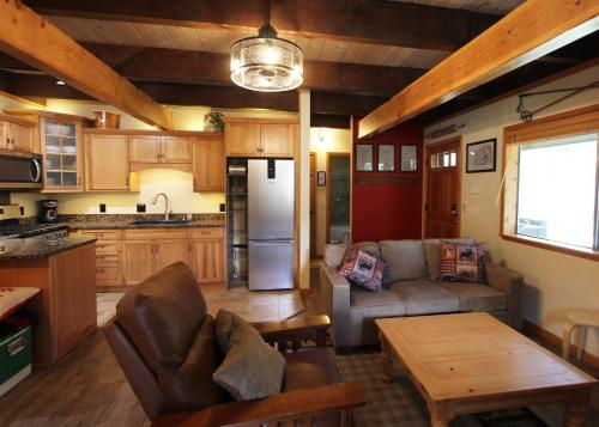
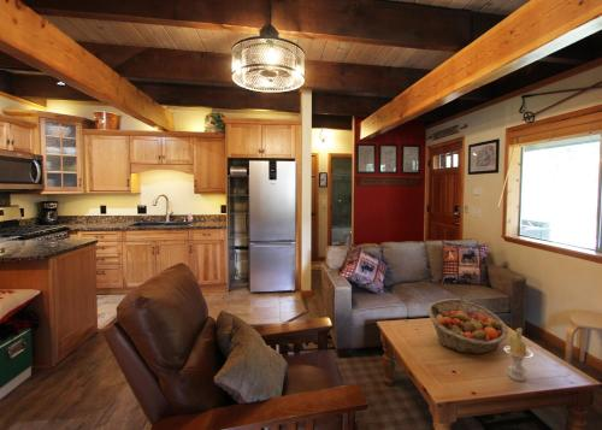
+ candle (518, 353)
+ fruit basket (465, 324)
